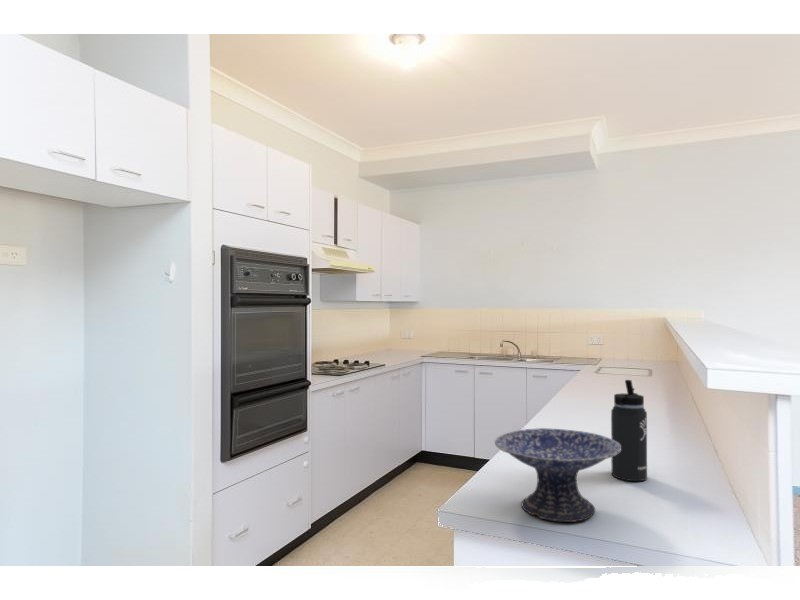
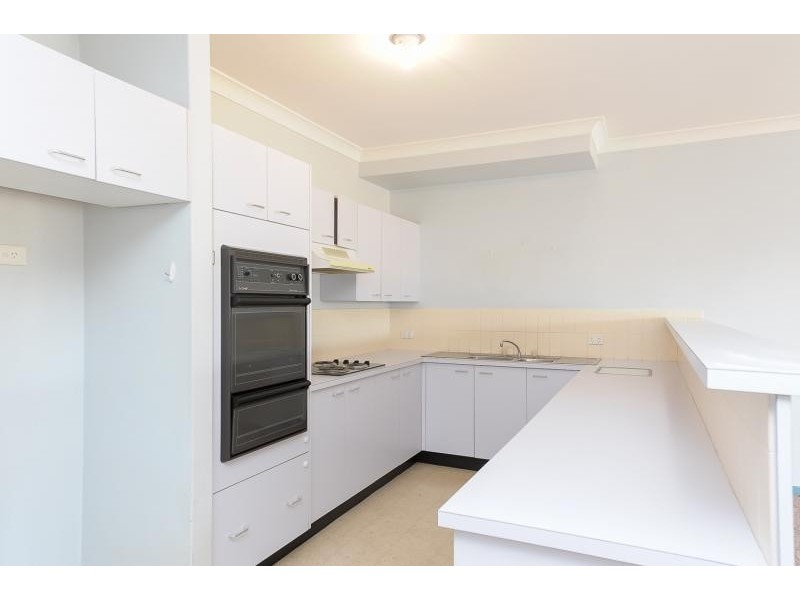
- thermos bottle (627, 428)
- decorative bowl (556, 474)
